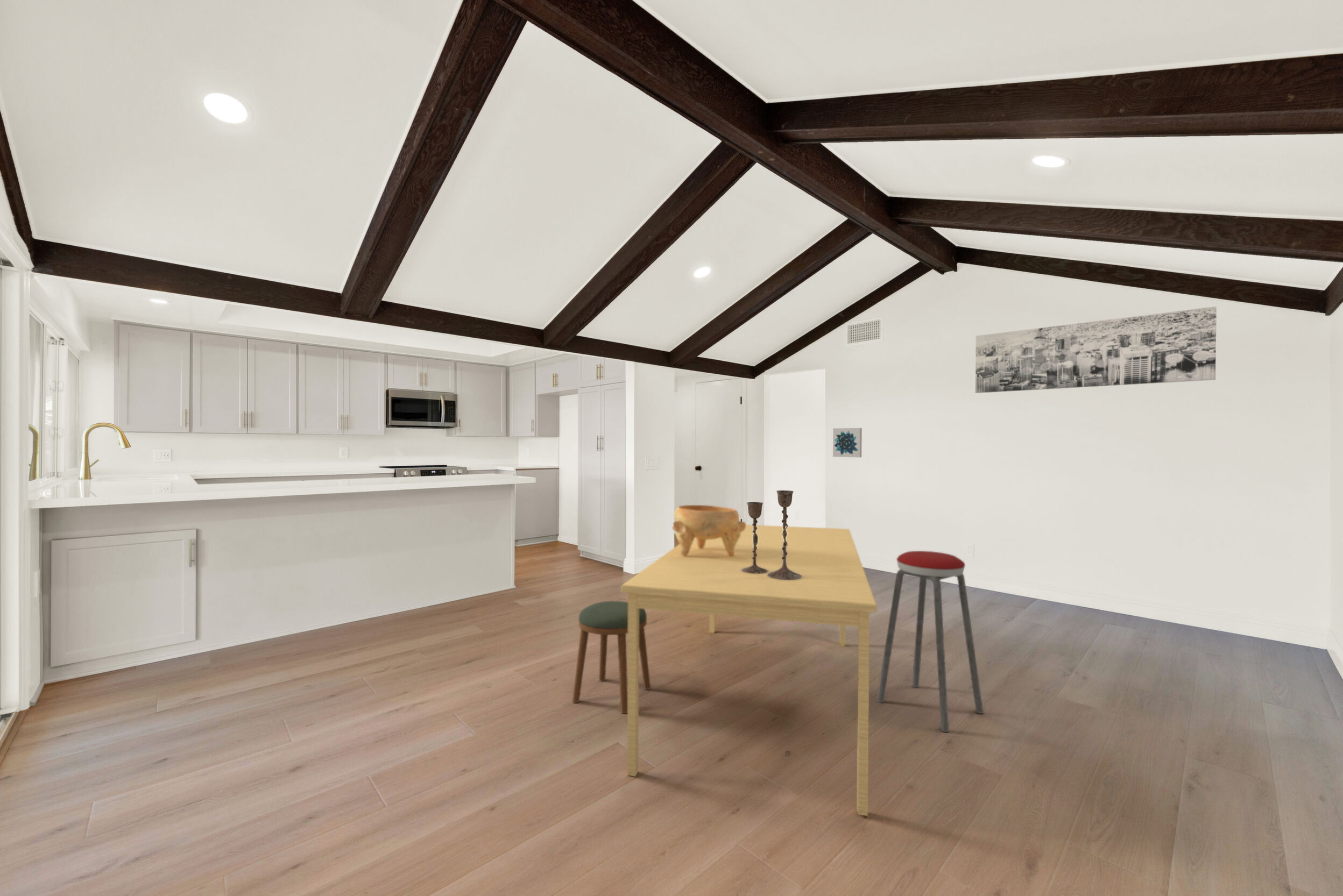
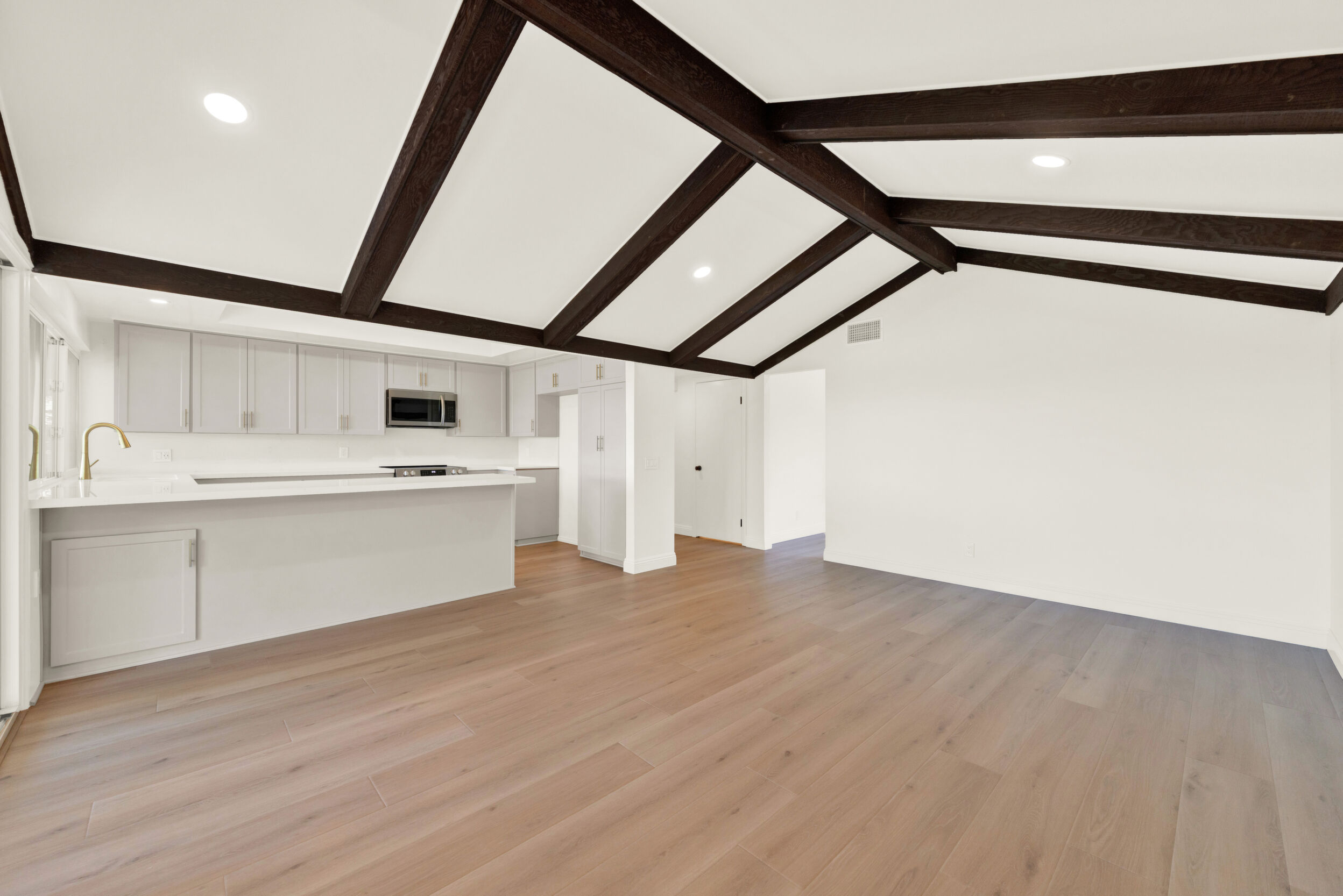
- music stool (936, 630)
- stool (618, 650)
- dining table (764, 618)
- candlestick (782, 531)
- wall art (847, 443)
- decorative bowl (708, 530)
- wall art (1081, 355)
